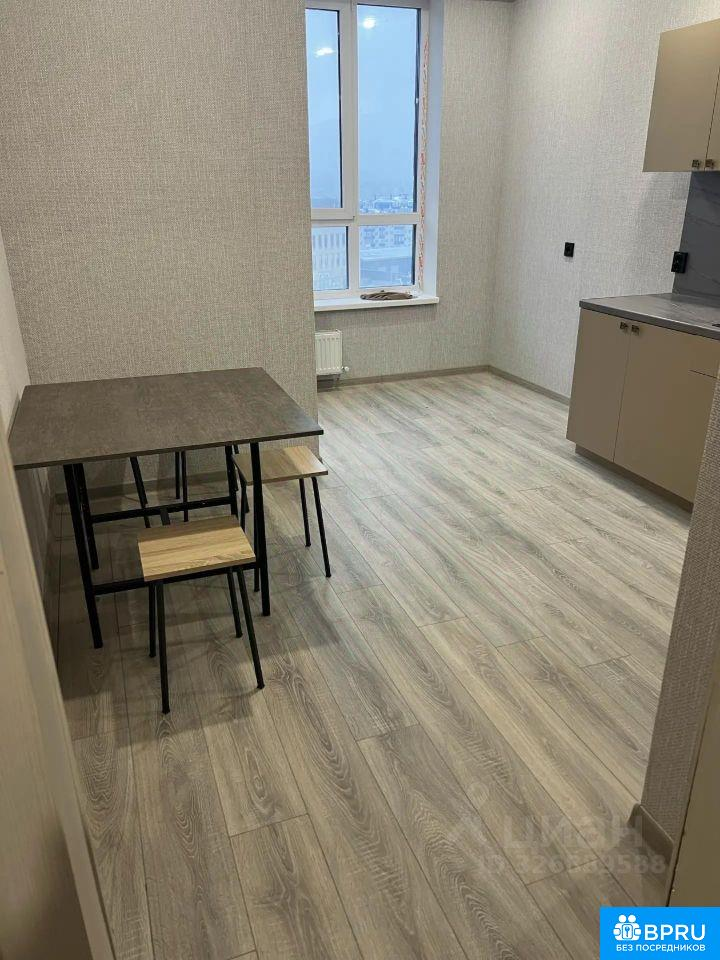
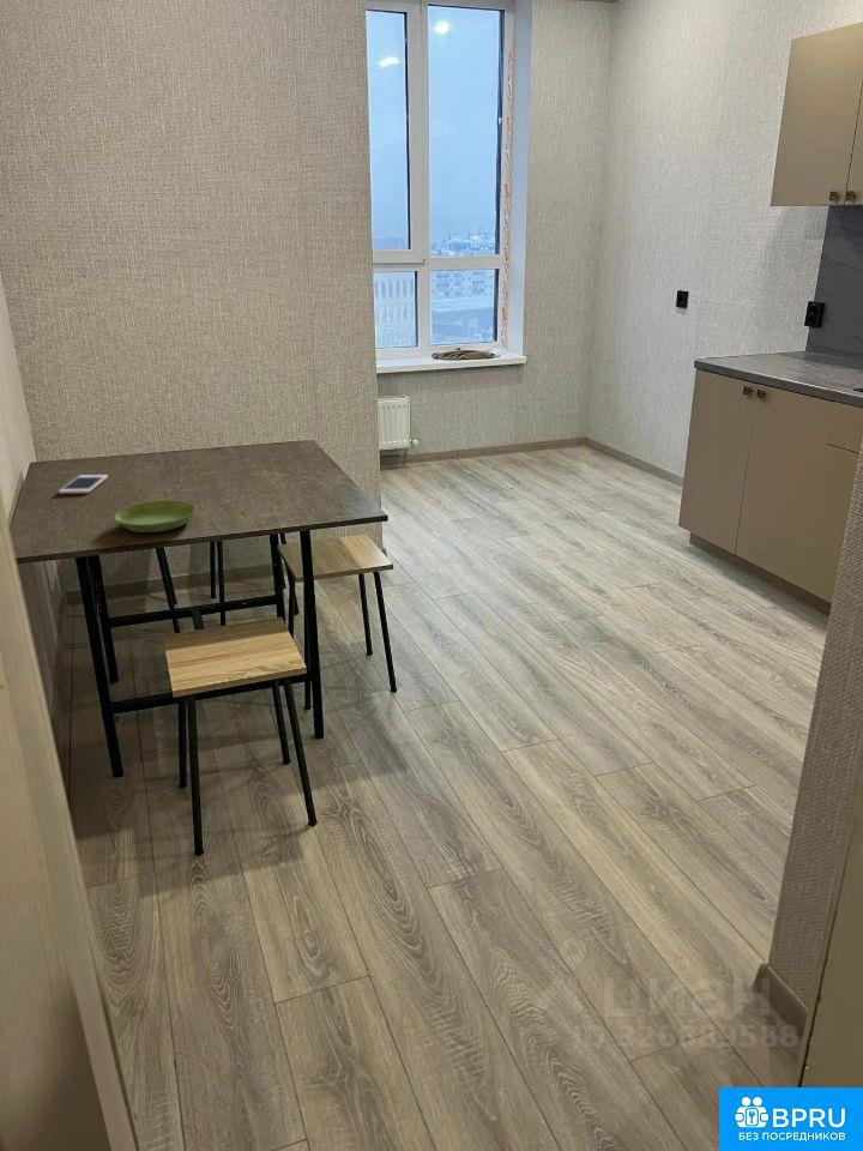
+ cell phone (84, 483)
+ saucer (156, 517)
